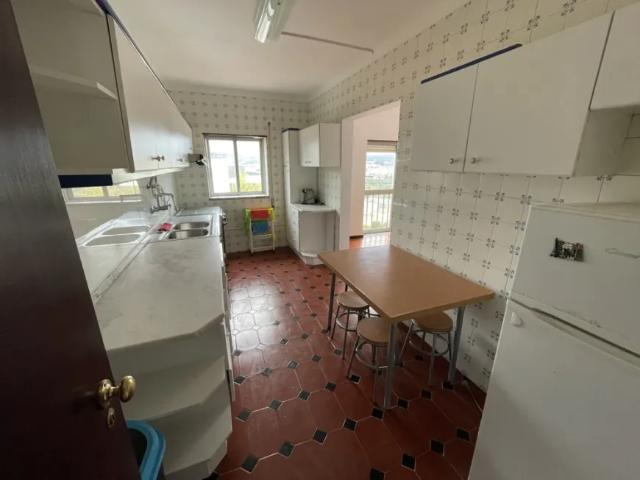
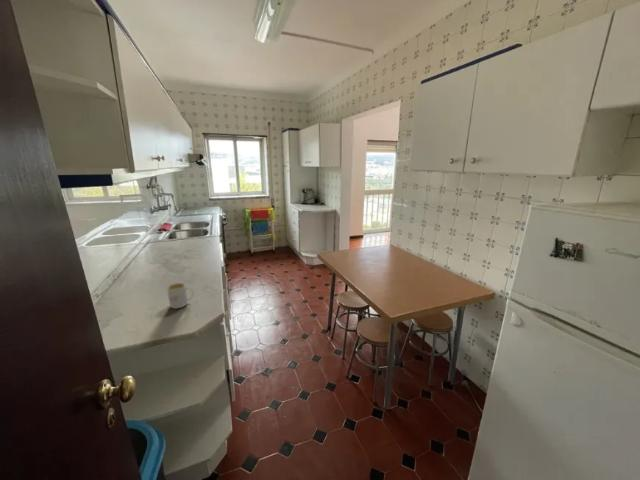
+ mug (181, 294)
